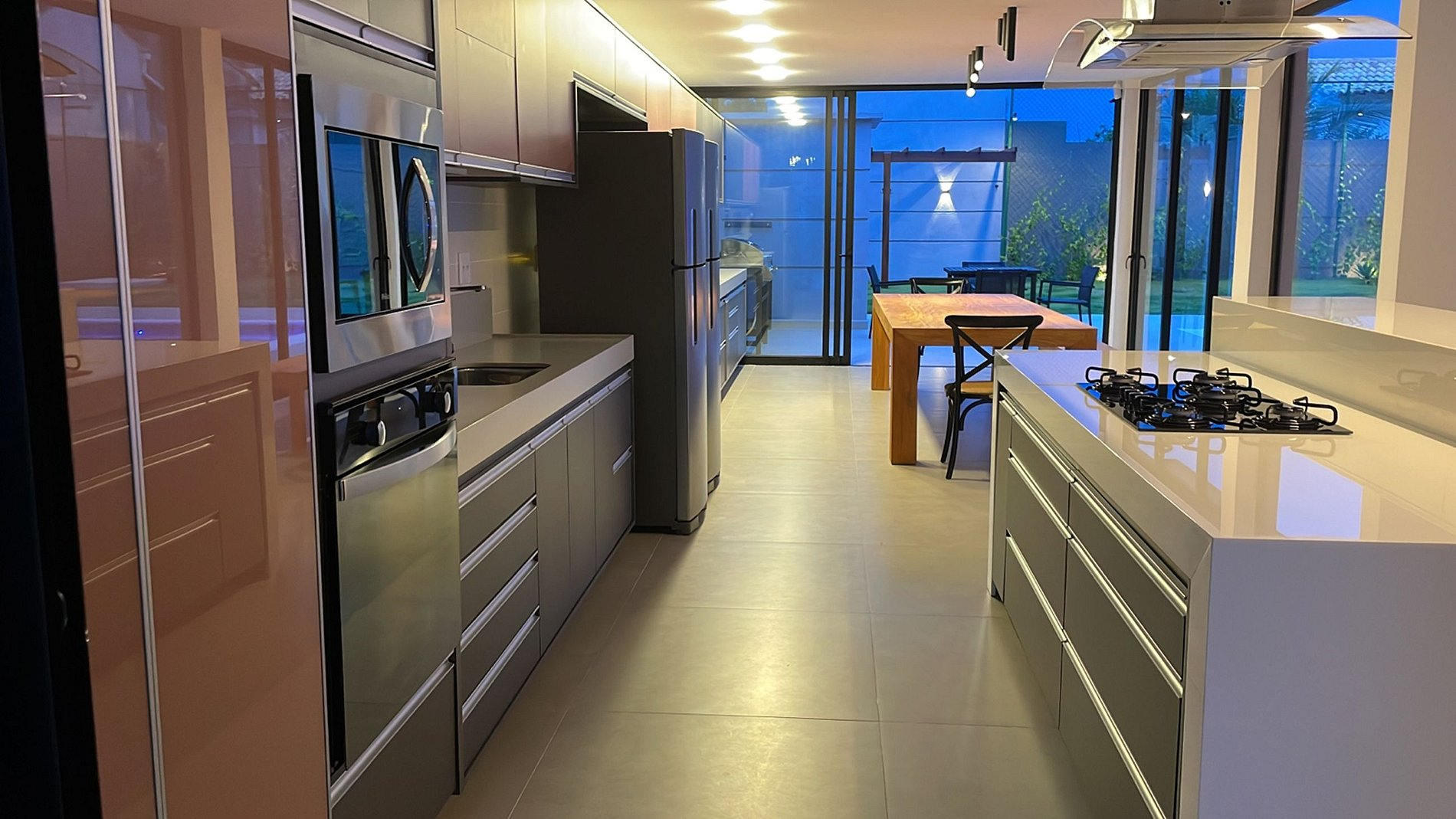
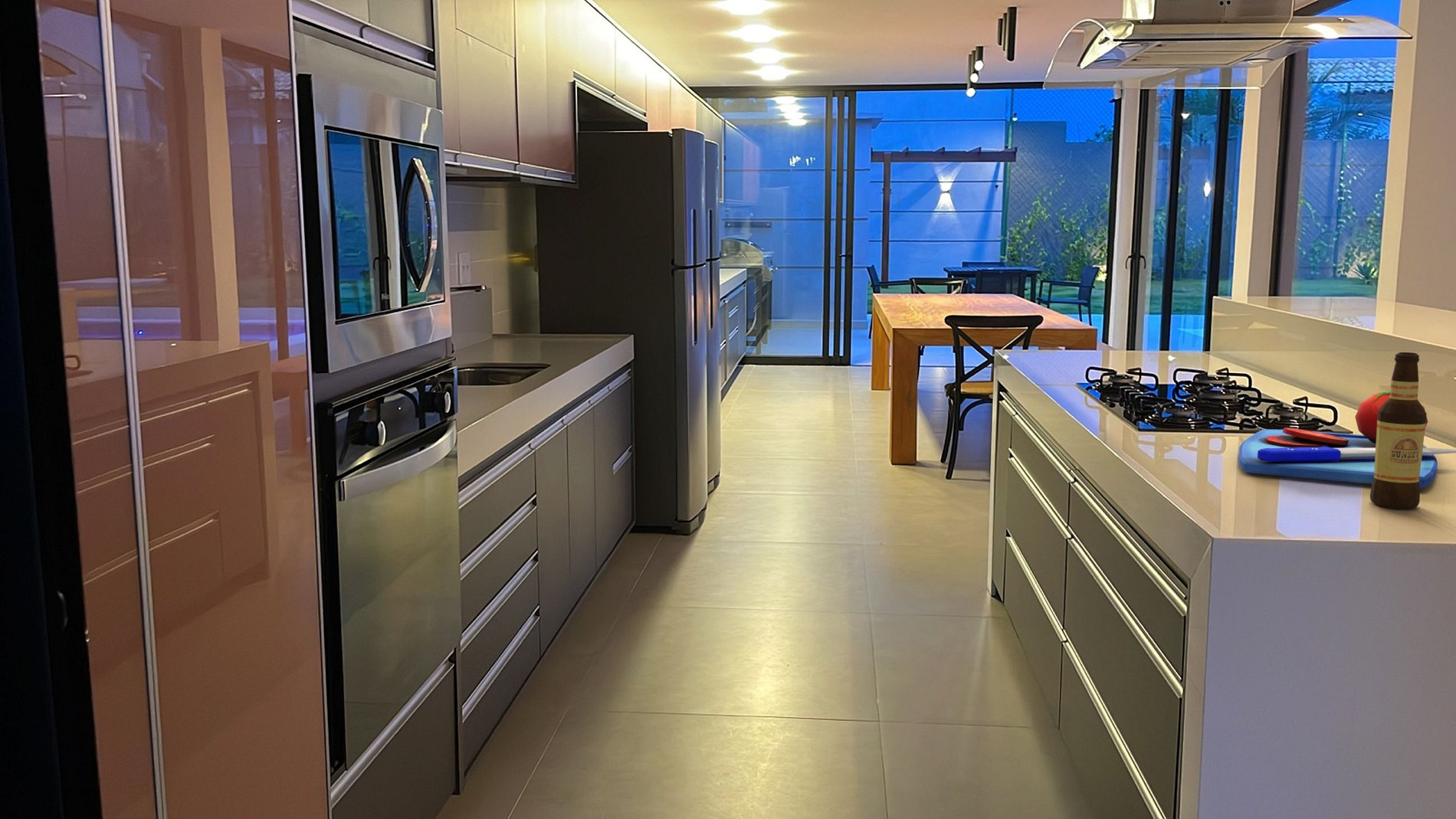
+ chopping board (1356, 420)
+ bottle (1401, 429)
